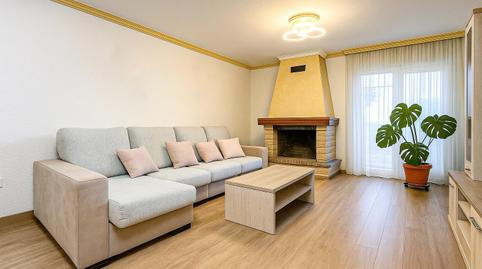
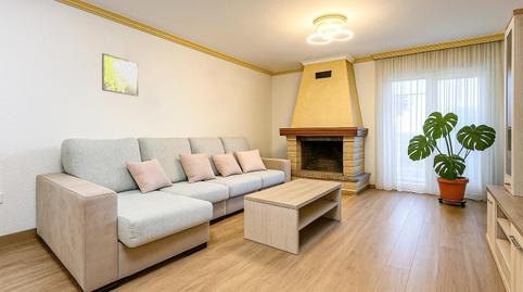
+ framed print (120, 75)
